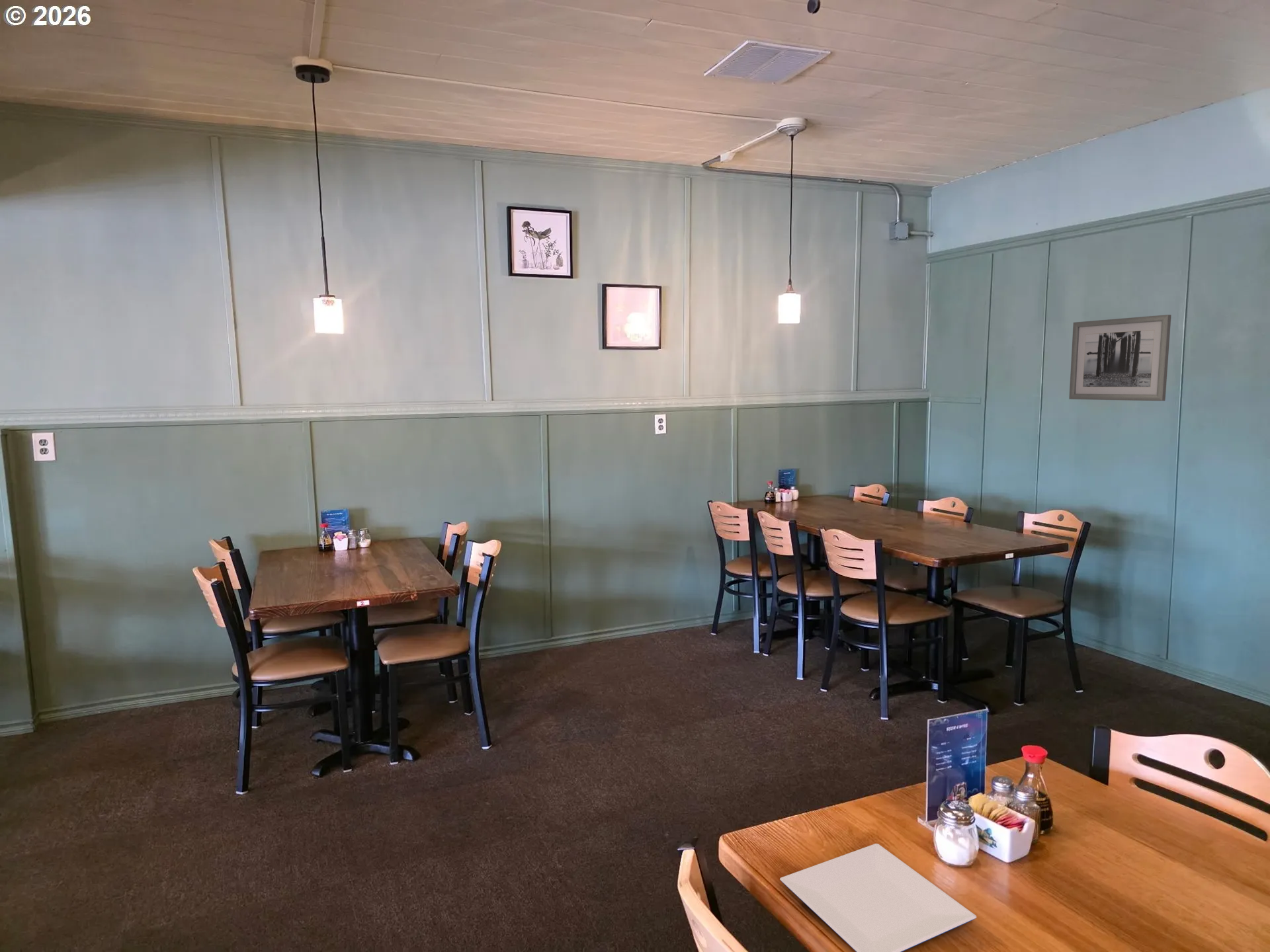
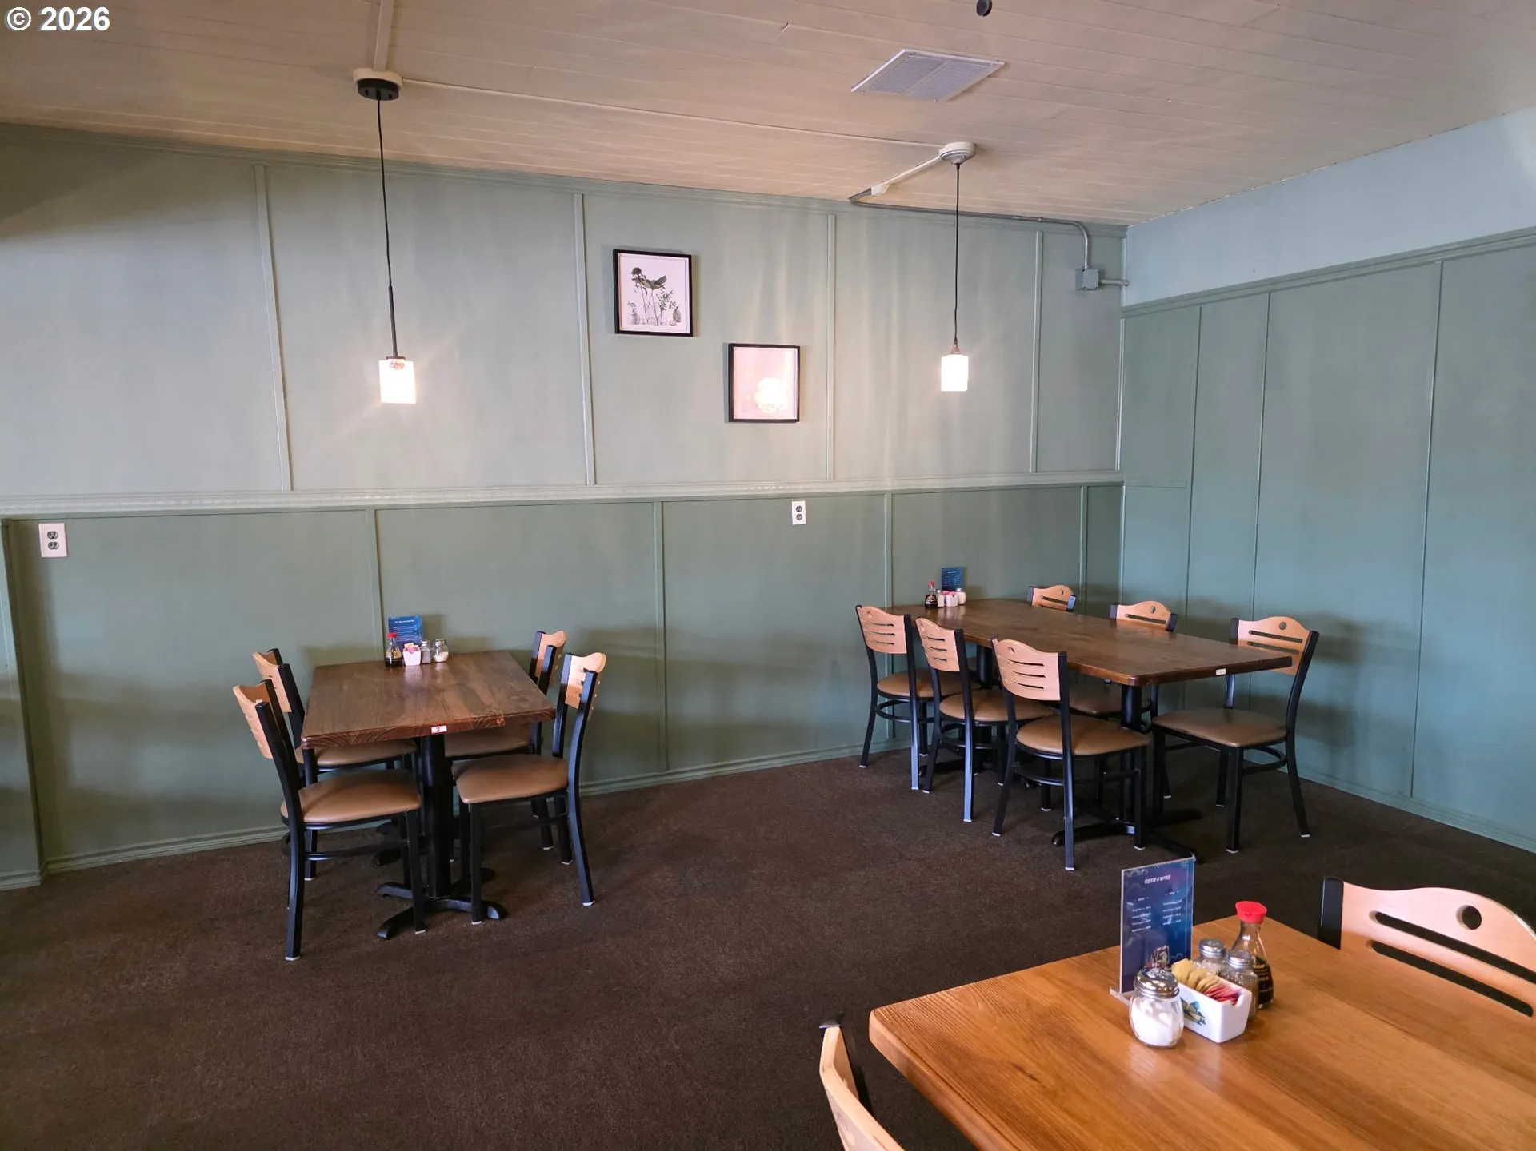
- plate (874, 901)
- wall art (1117, 360)
